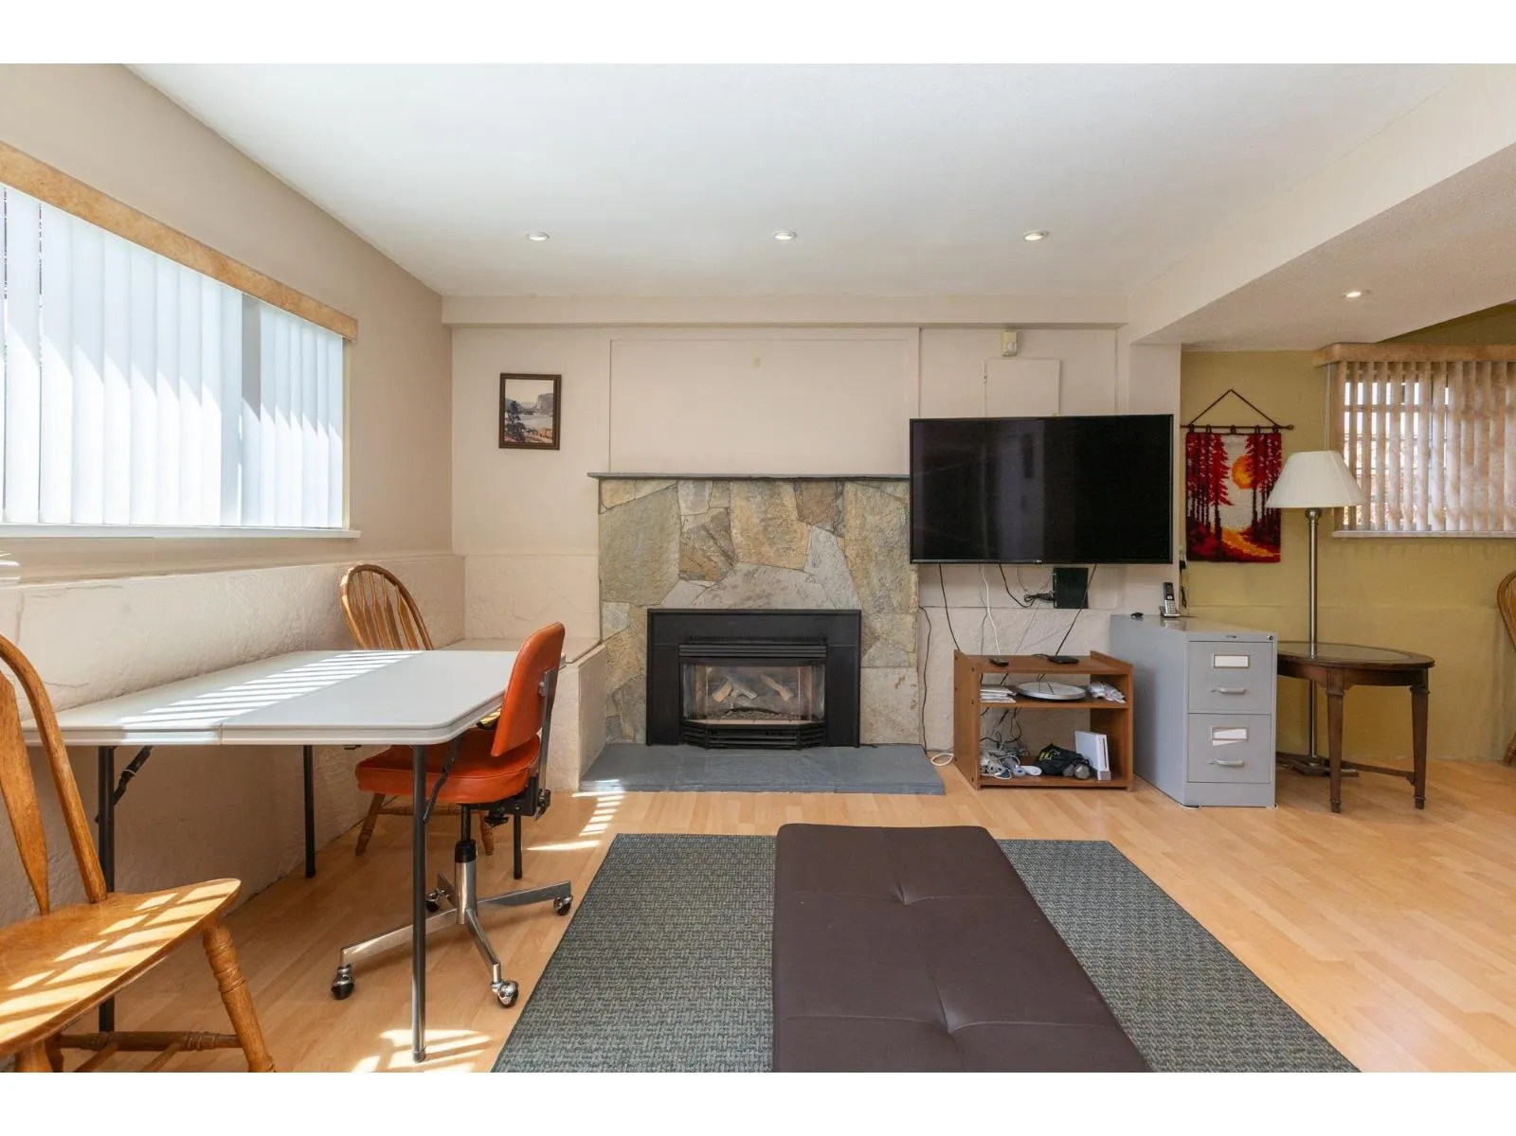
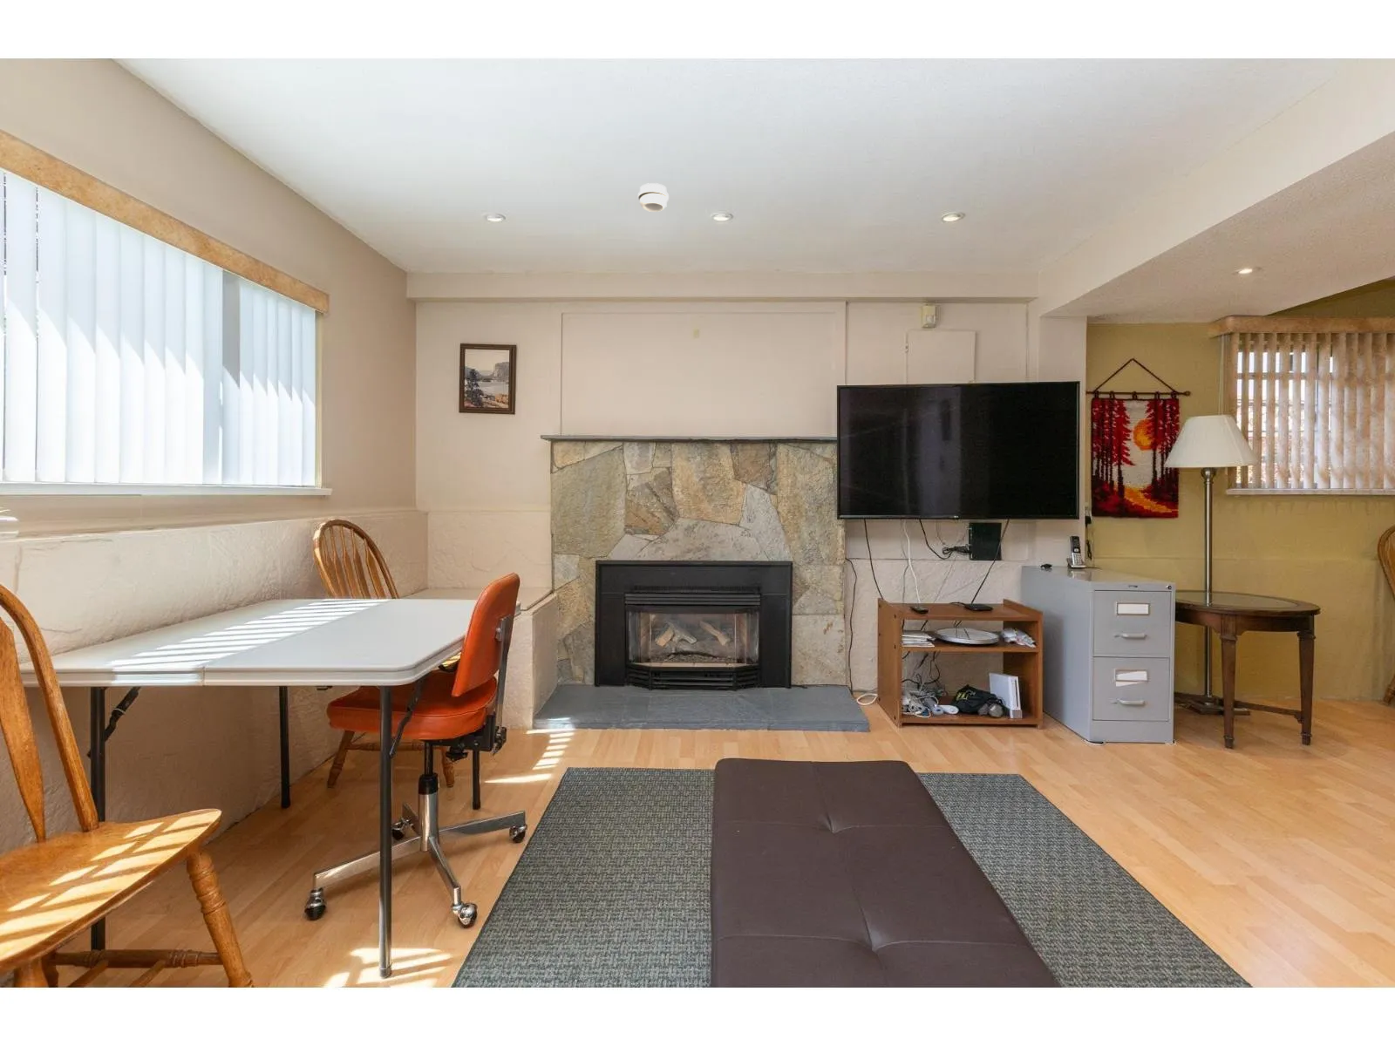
+ smoke detector (654, 198)
